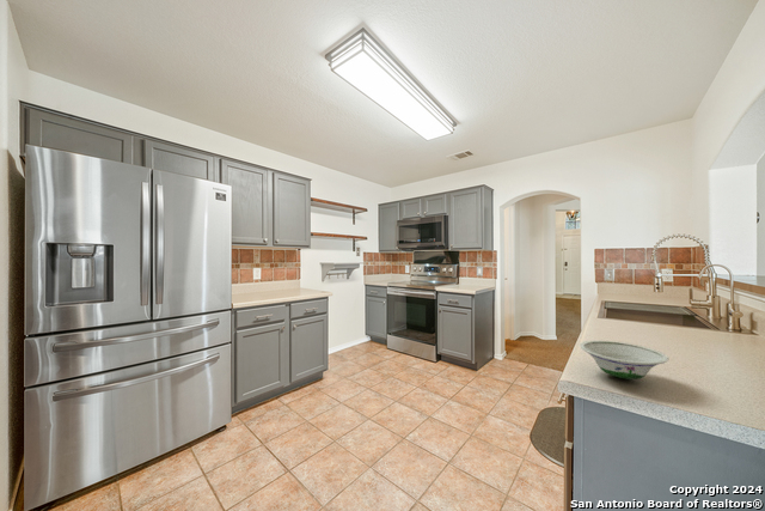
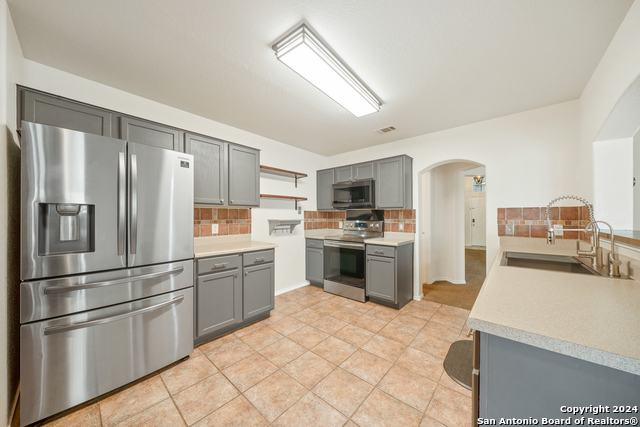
- bowl (620, 363)
